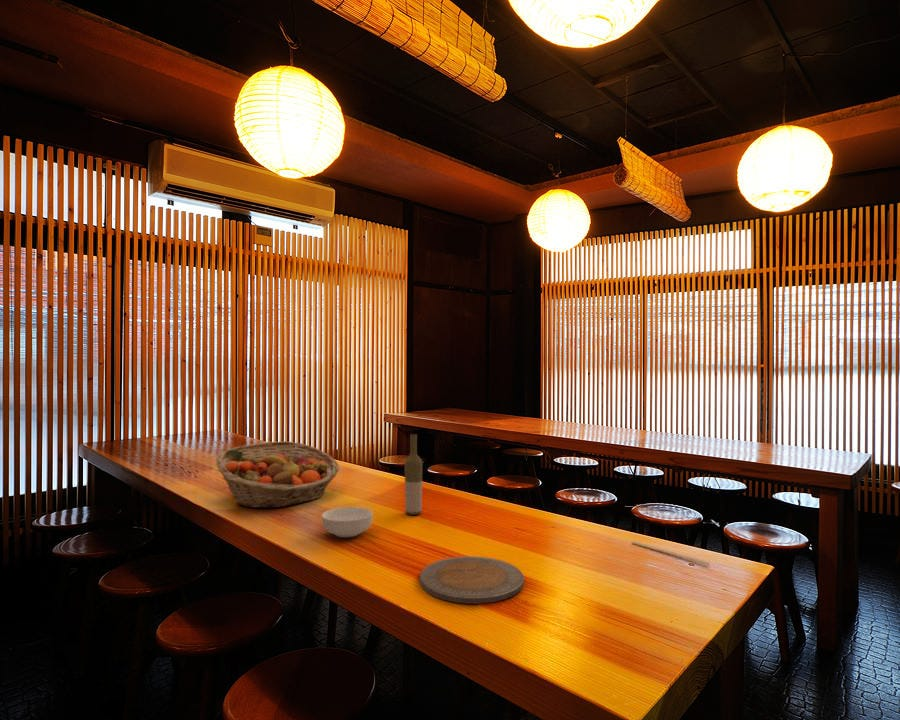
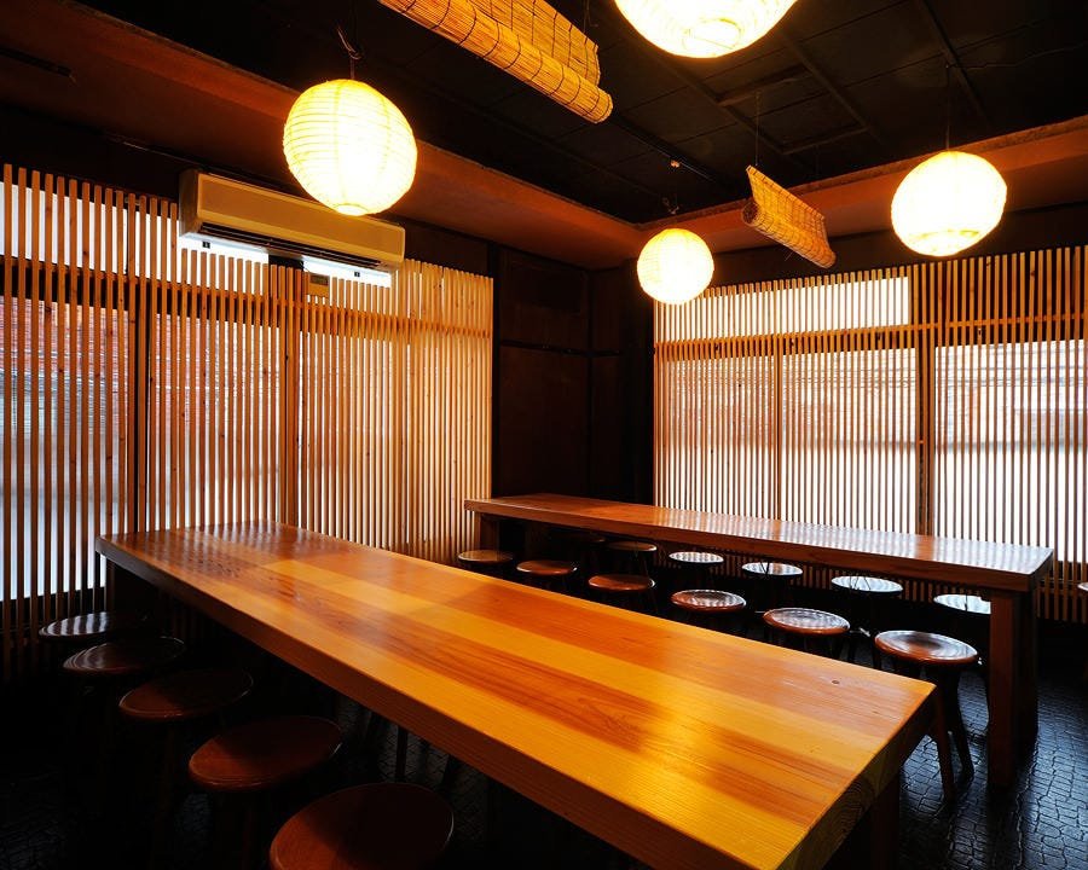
- fruit basket (279, 472)
- cereal bowl (347, 523)
- chopsticks (668, 552)
- bottle (413, 473)
- plate (471, 577)
